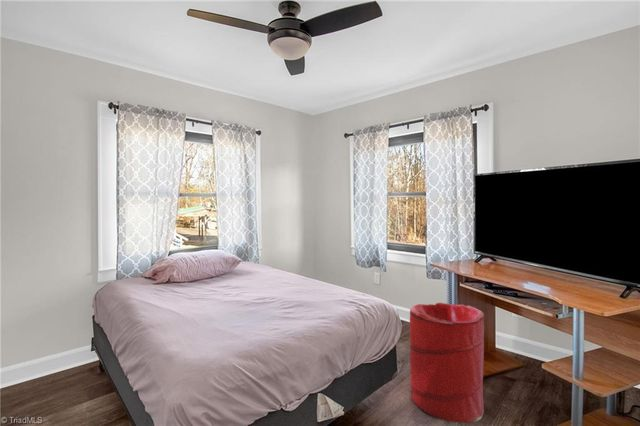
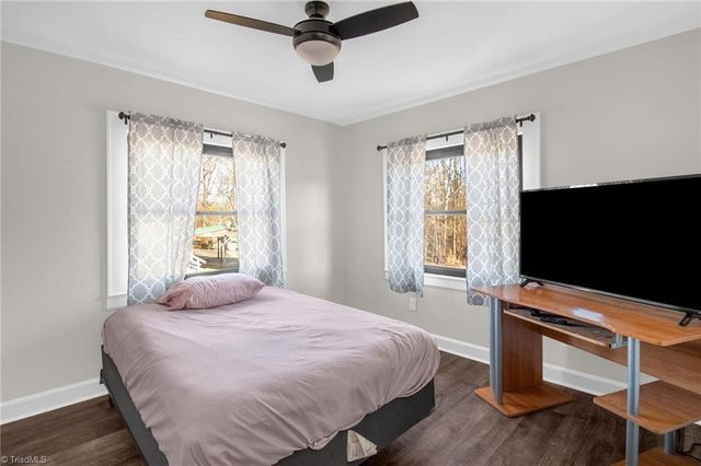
- laundry hamper (445, 353)
